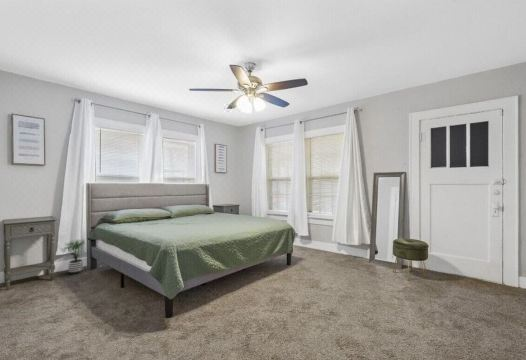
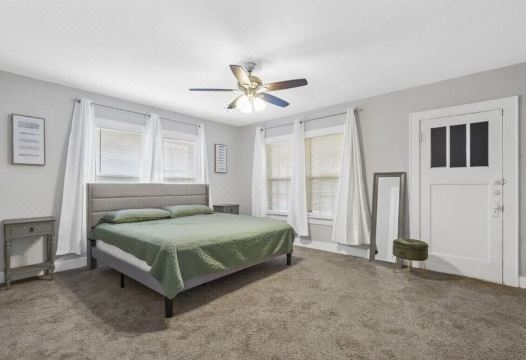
- potted plant (75, 256)
